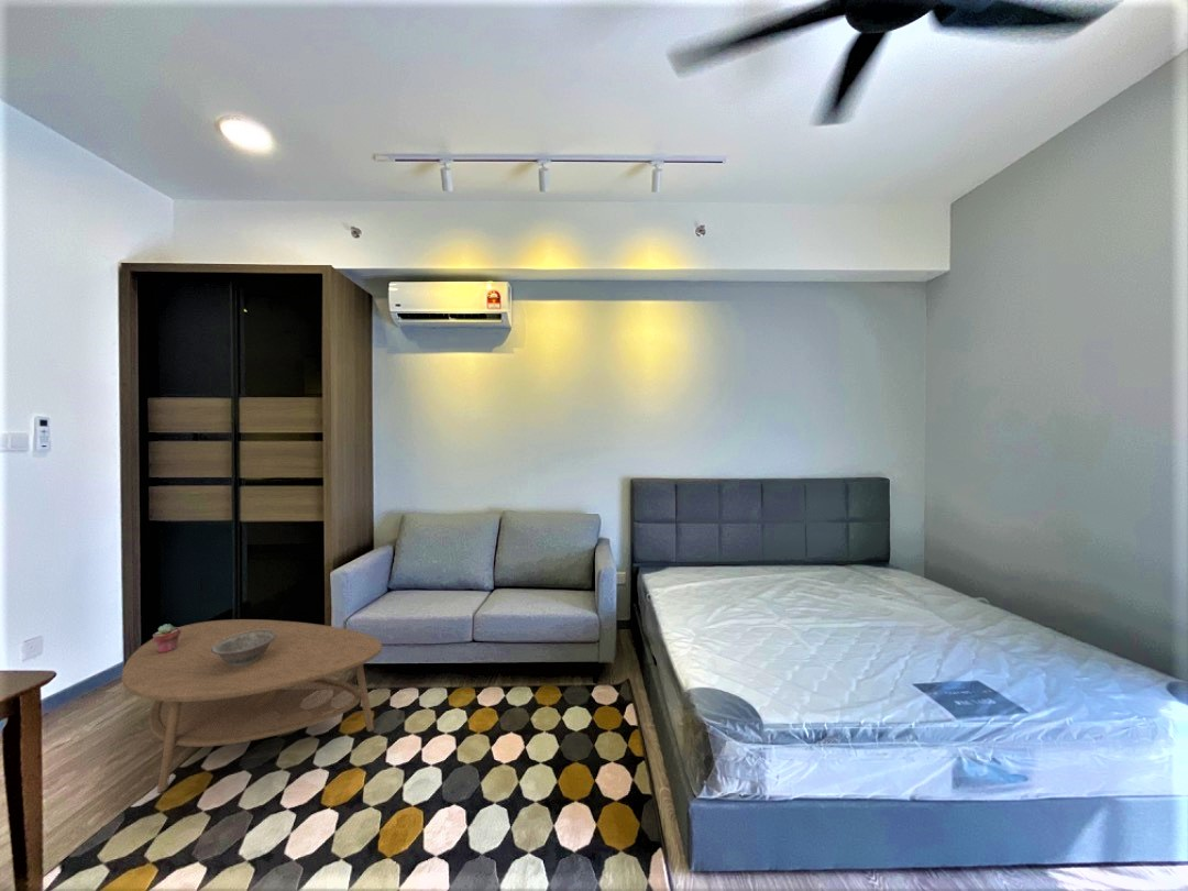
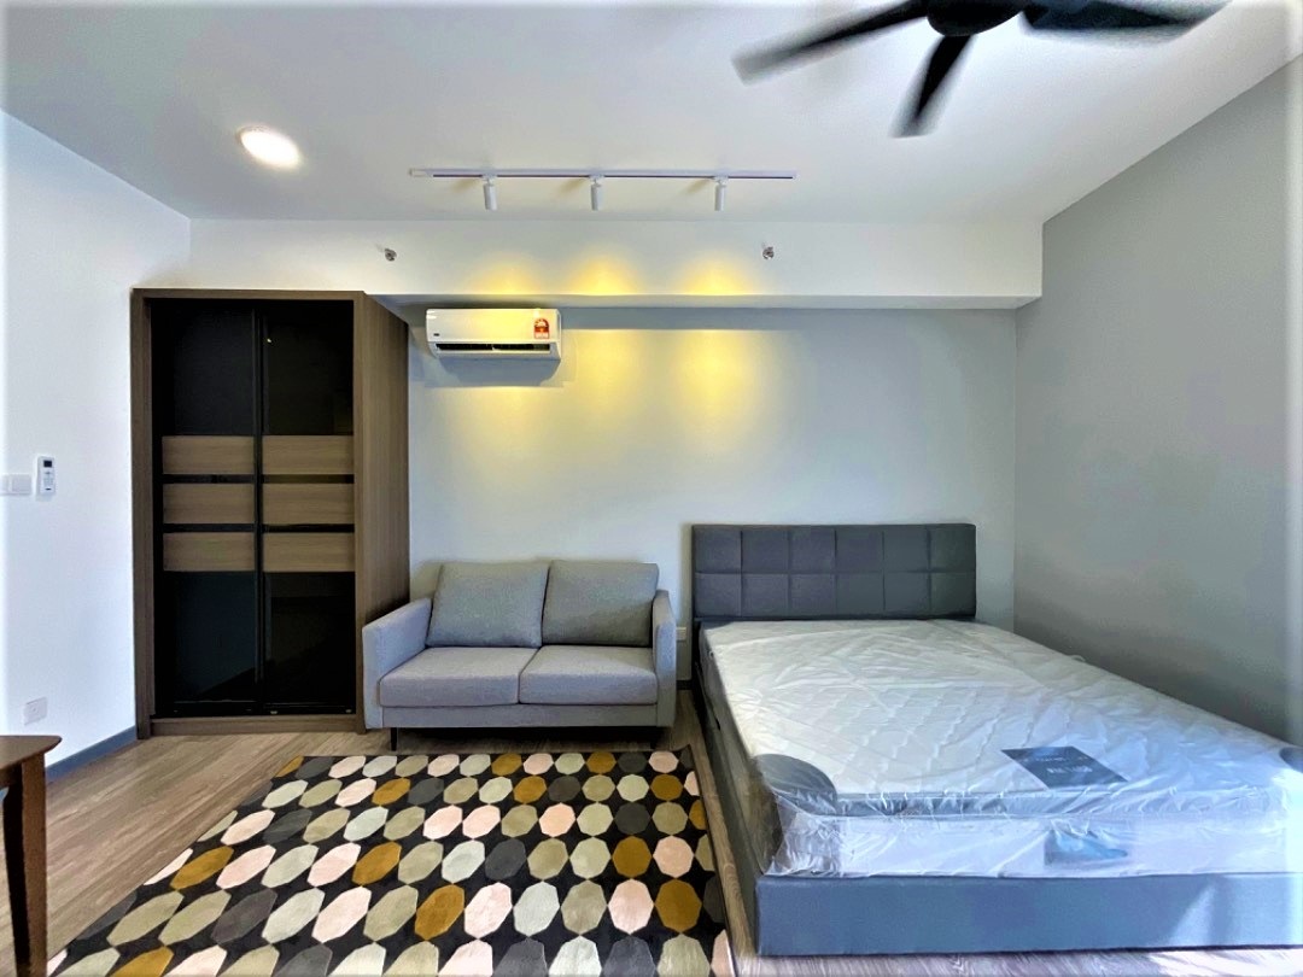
- potted succulent (166, 636)
- decorative bowl (245, 650)
- coffee table (241, 695)
